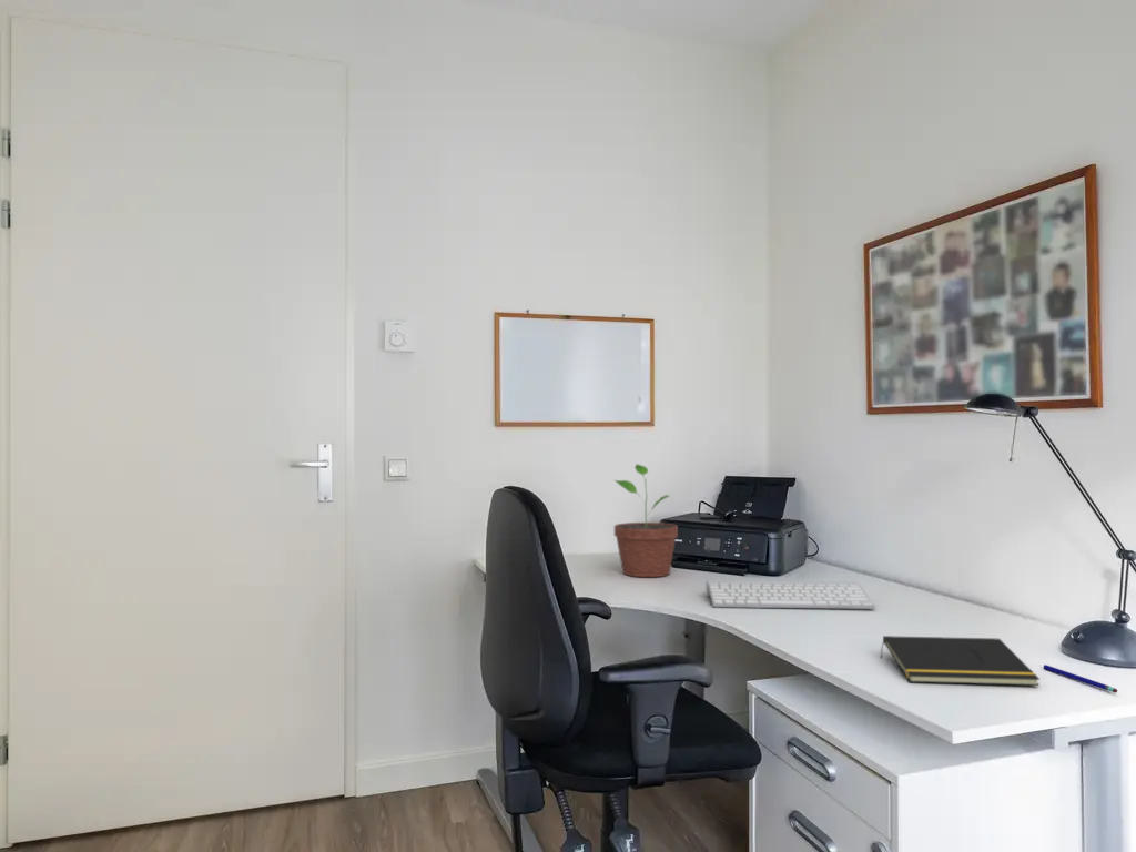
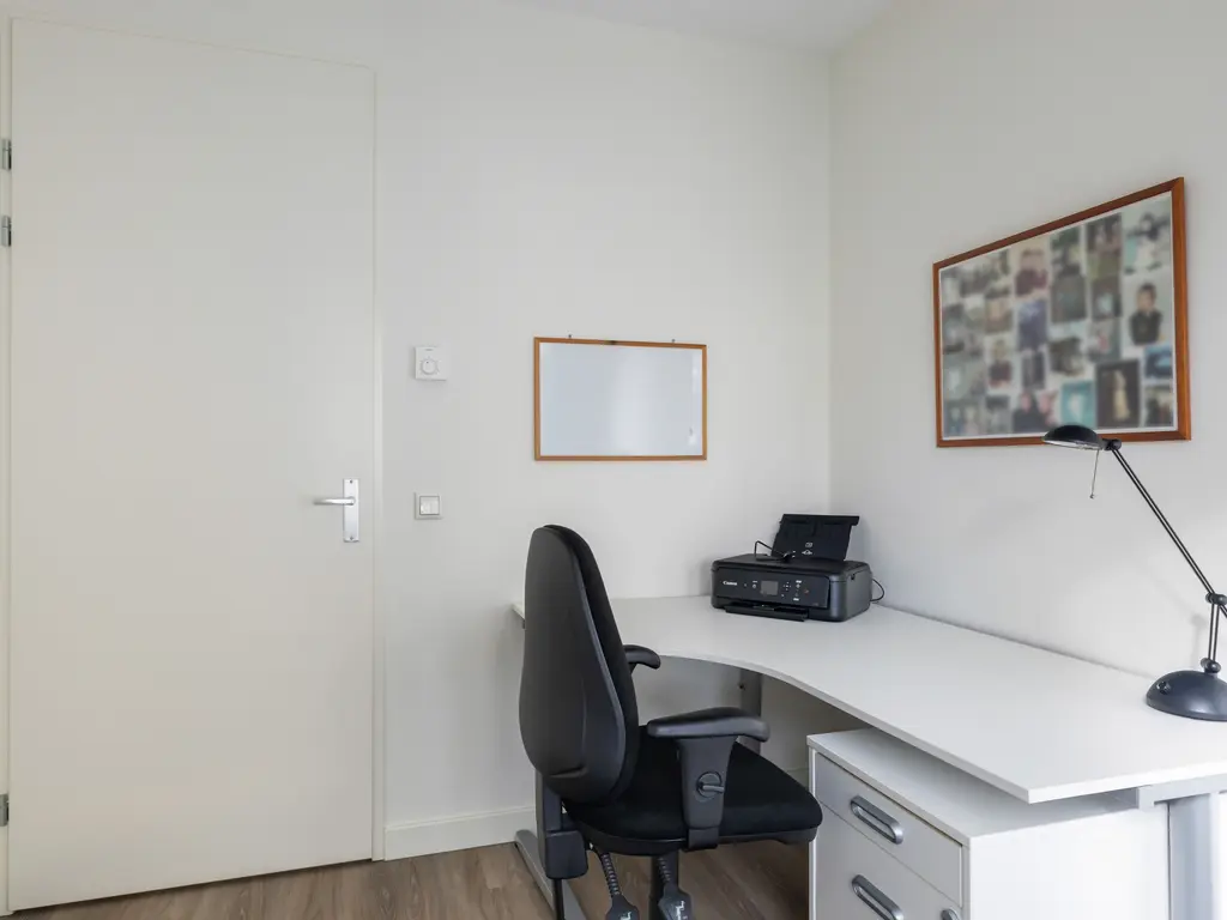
- potted plant (646, 518)
- pen (1078, 678)
- notepad (956, 659)
- keyboard (787, 592)
